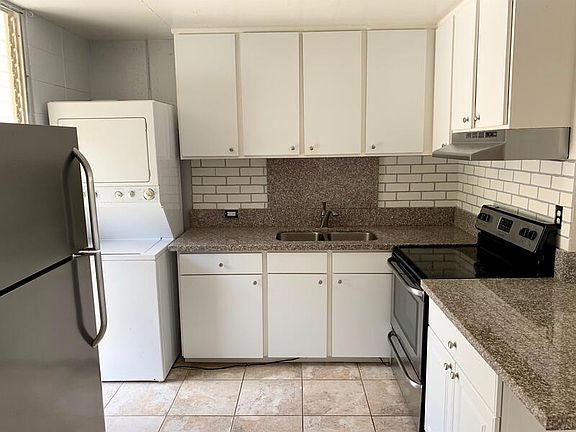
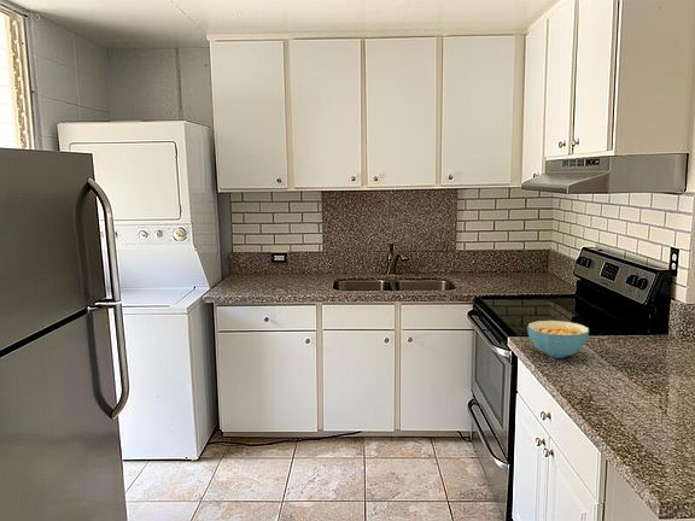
+ cereal bowl (556, 341)
